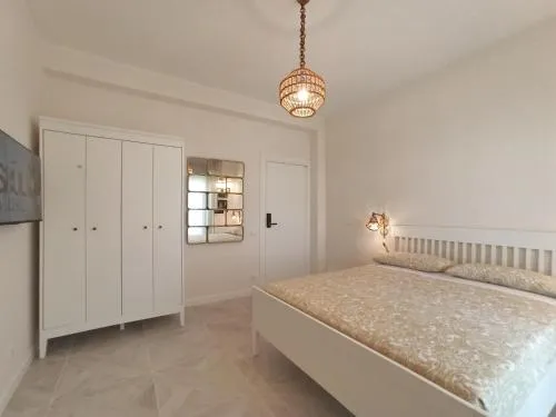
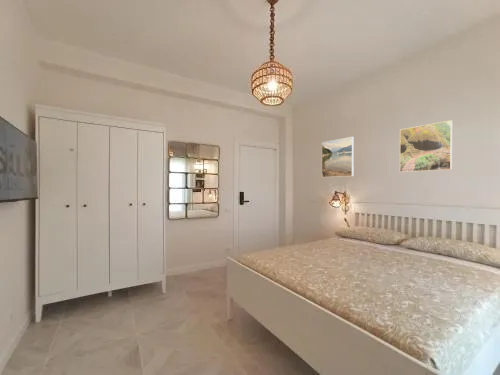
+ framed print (336, 158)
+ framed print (424, 148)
